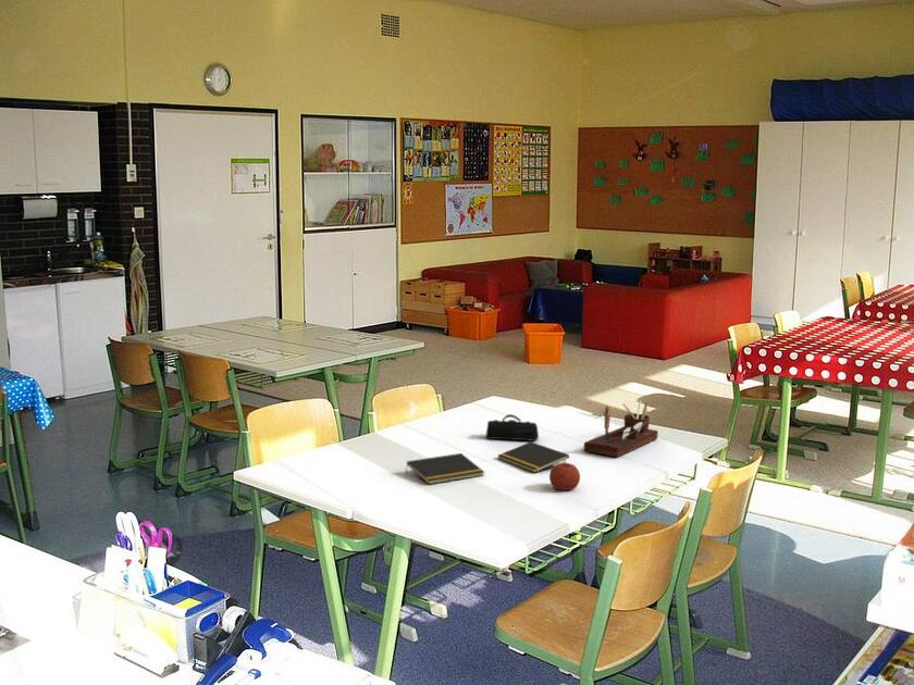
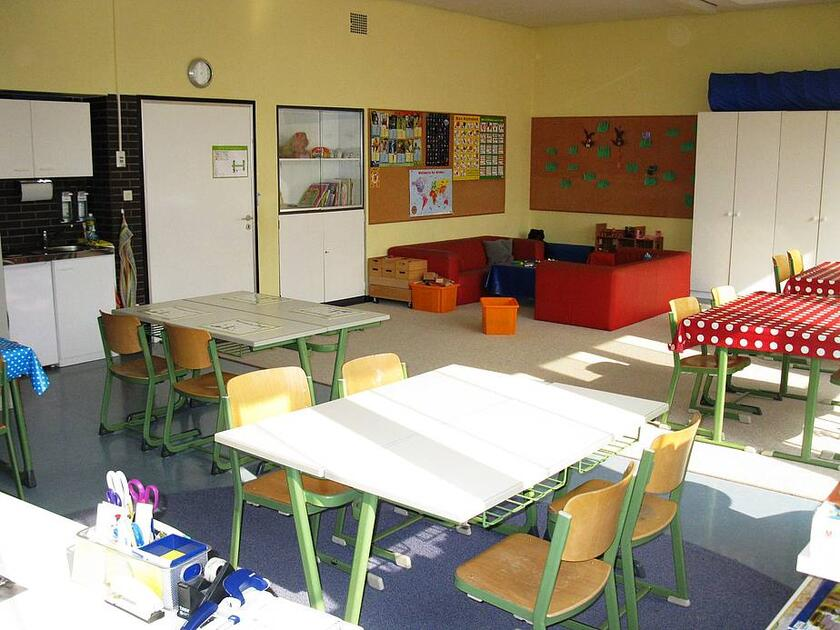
- notepad (532, 457)
- desk organizer (625, 422)
- notepad (445, 468)
- fruit (564, 474)
- pencil case (511, 426)
